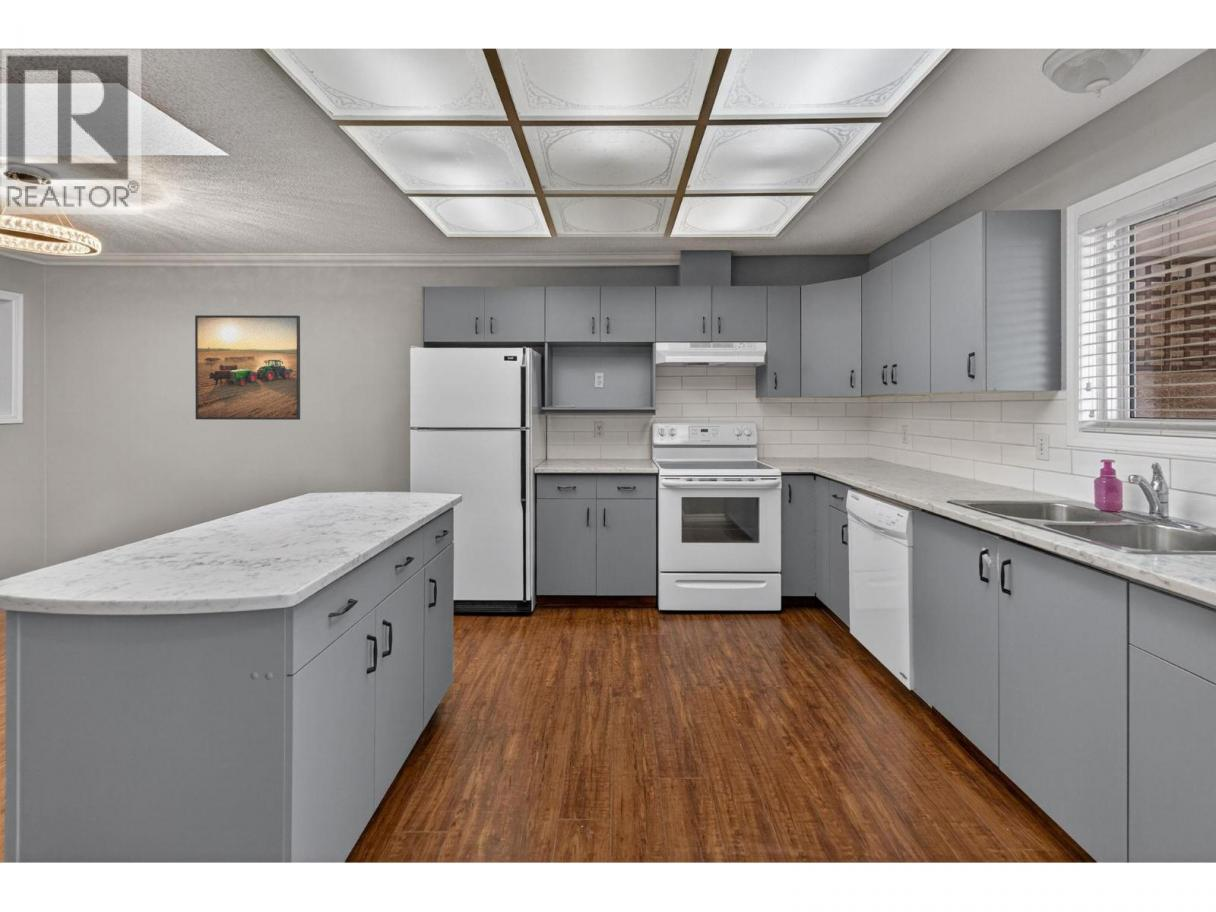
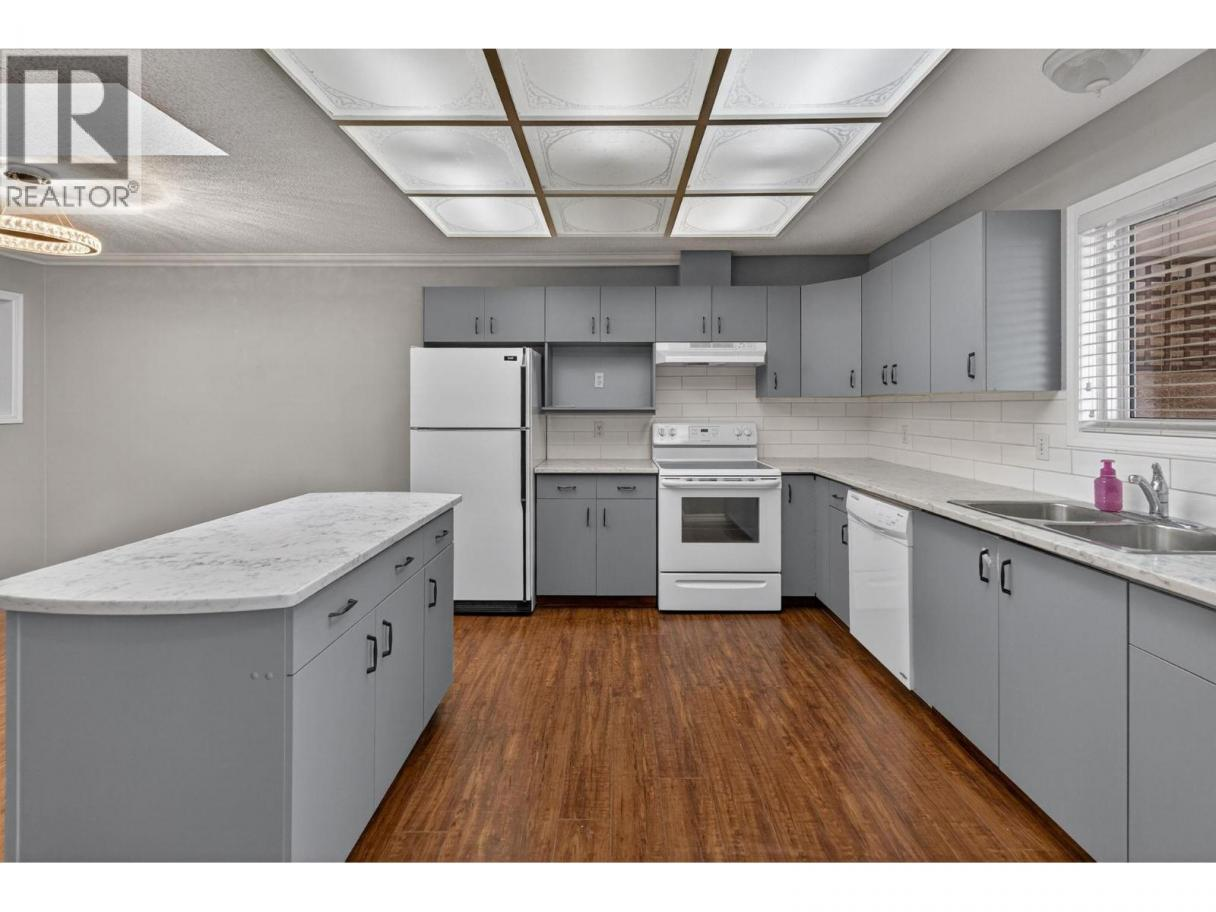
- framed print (247, 367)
